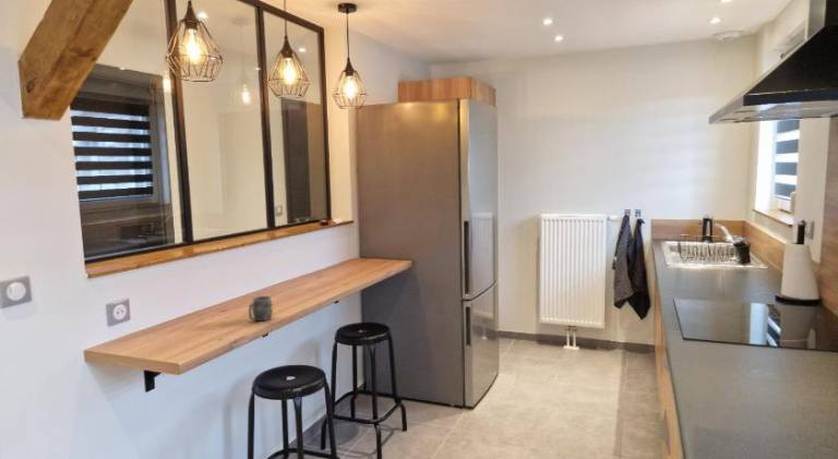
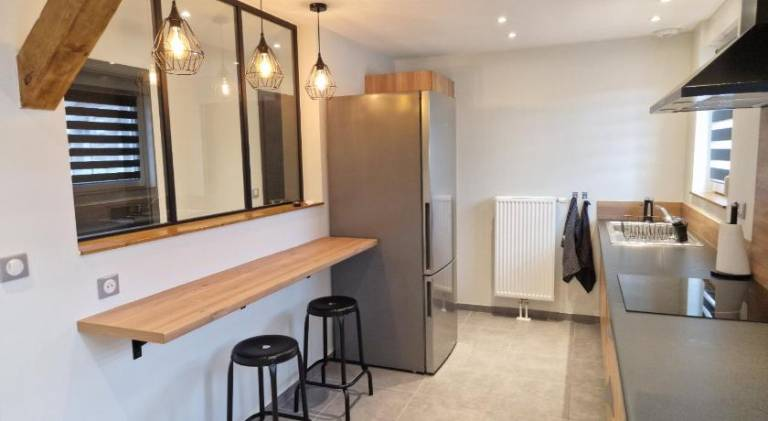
- mug (260, 309)
